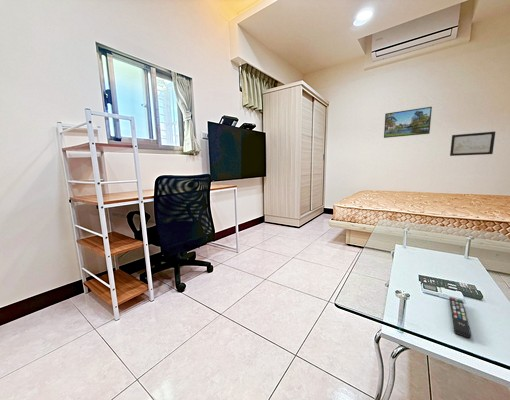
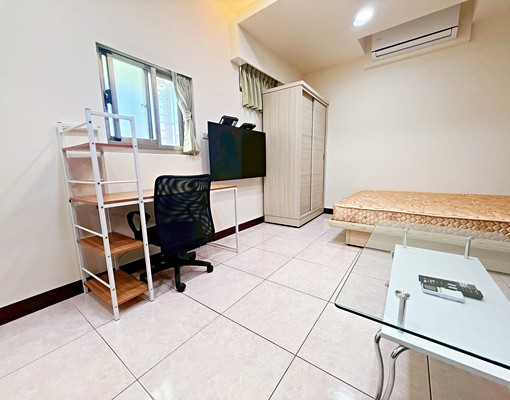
- remote control (458, 315)
- wall art (471, 144)
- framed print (406, 123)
